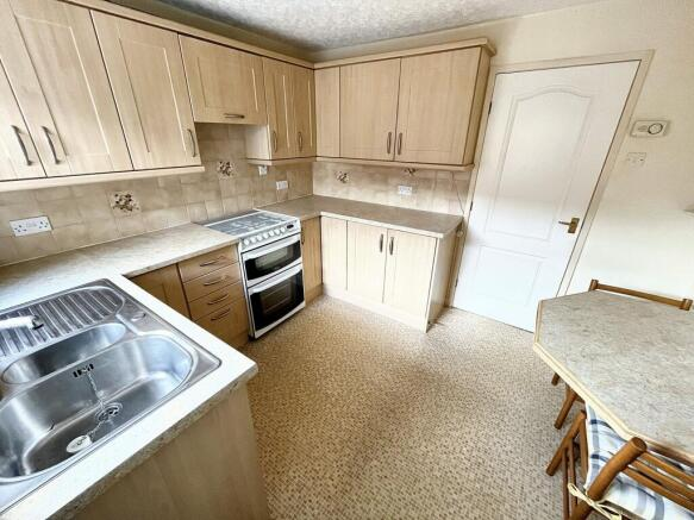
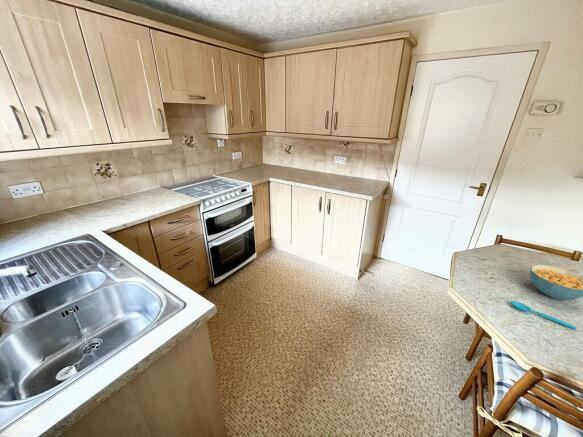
+ spoon (541, 314)
+ cereal bowl (555, 285)
